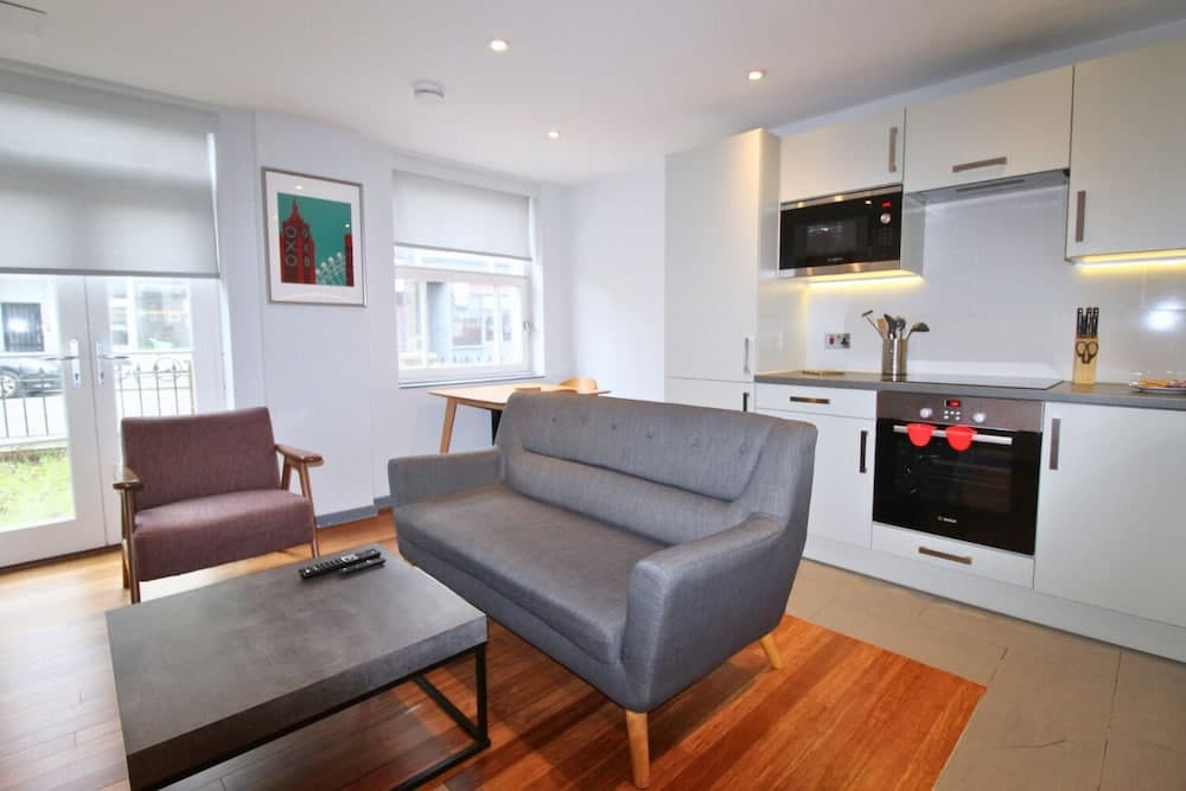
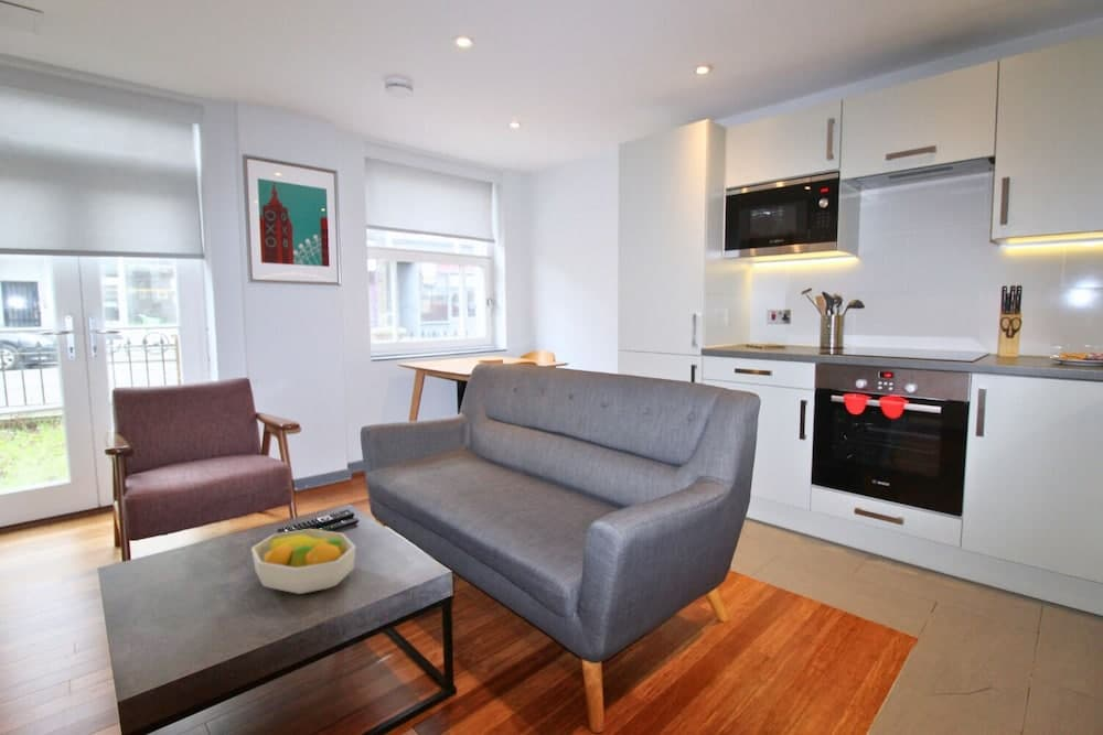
+ fruit bowl (303, 555)
